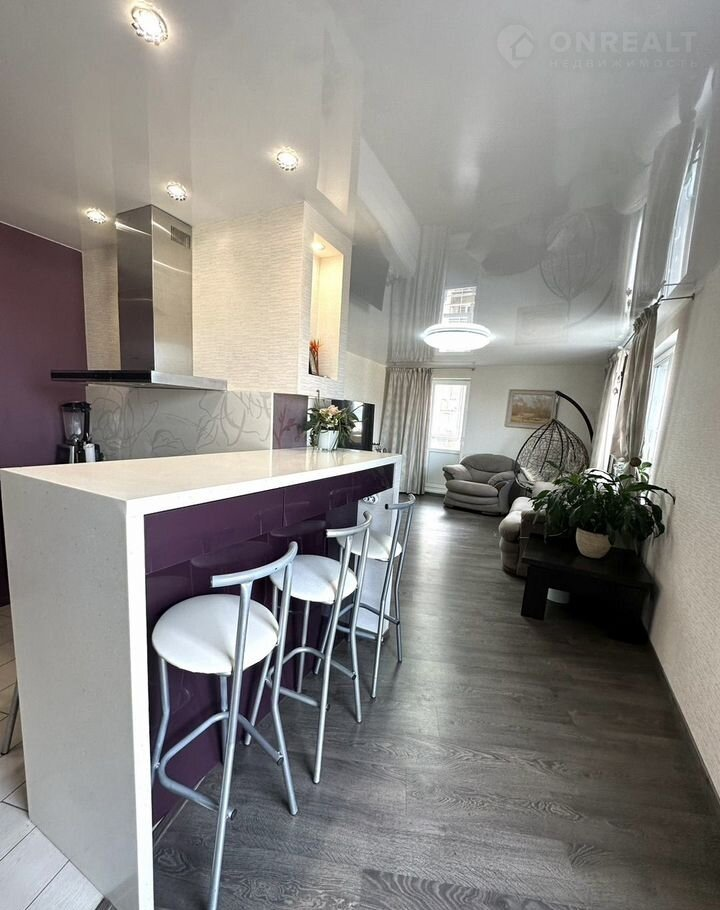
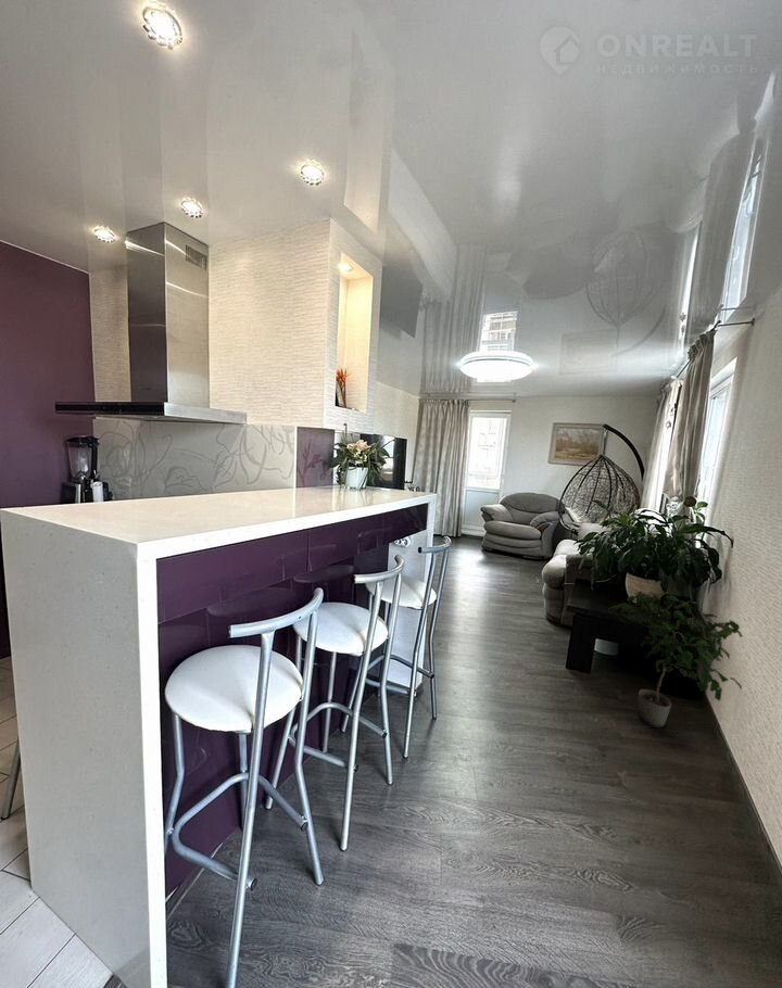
+ potted plant (661, 659)
